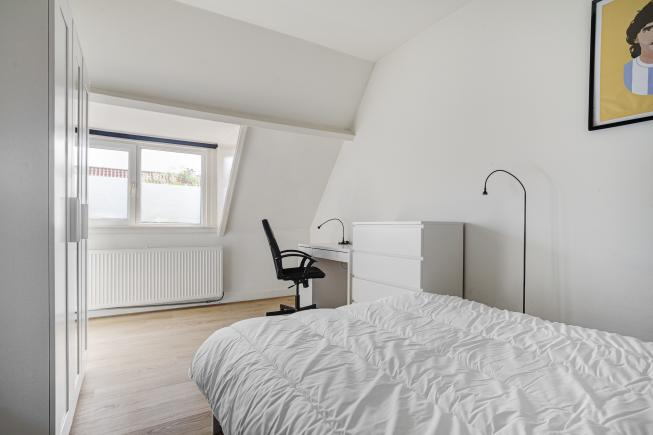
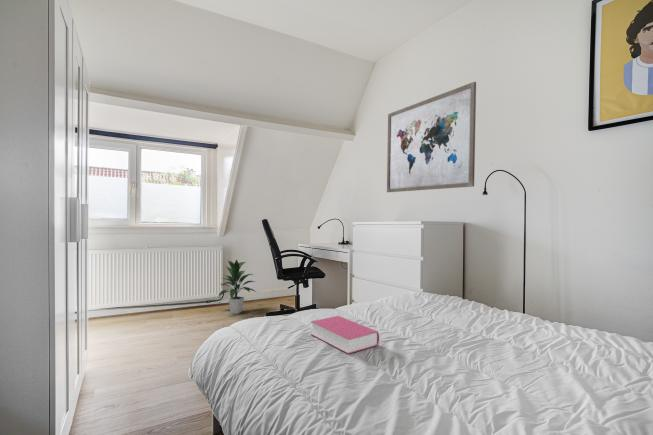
+ wall art (425, 145)
+ indoor plant (235, 285)
+ book (343, 332)
